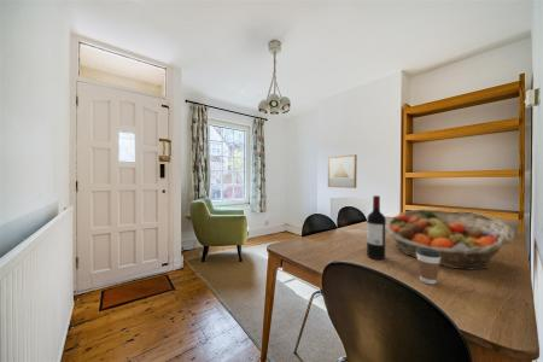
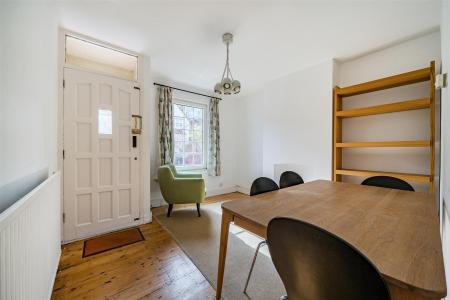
- wine bottle (375, 226)
- wall art (340, 171)
- fruit basket (438, 234)
- coffee cup (427, 264)
